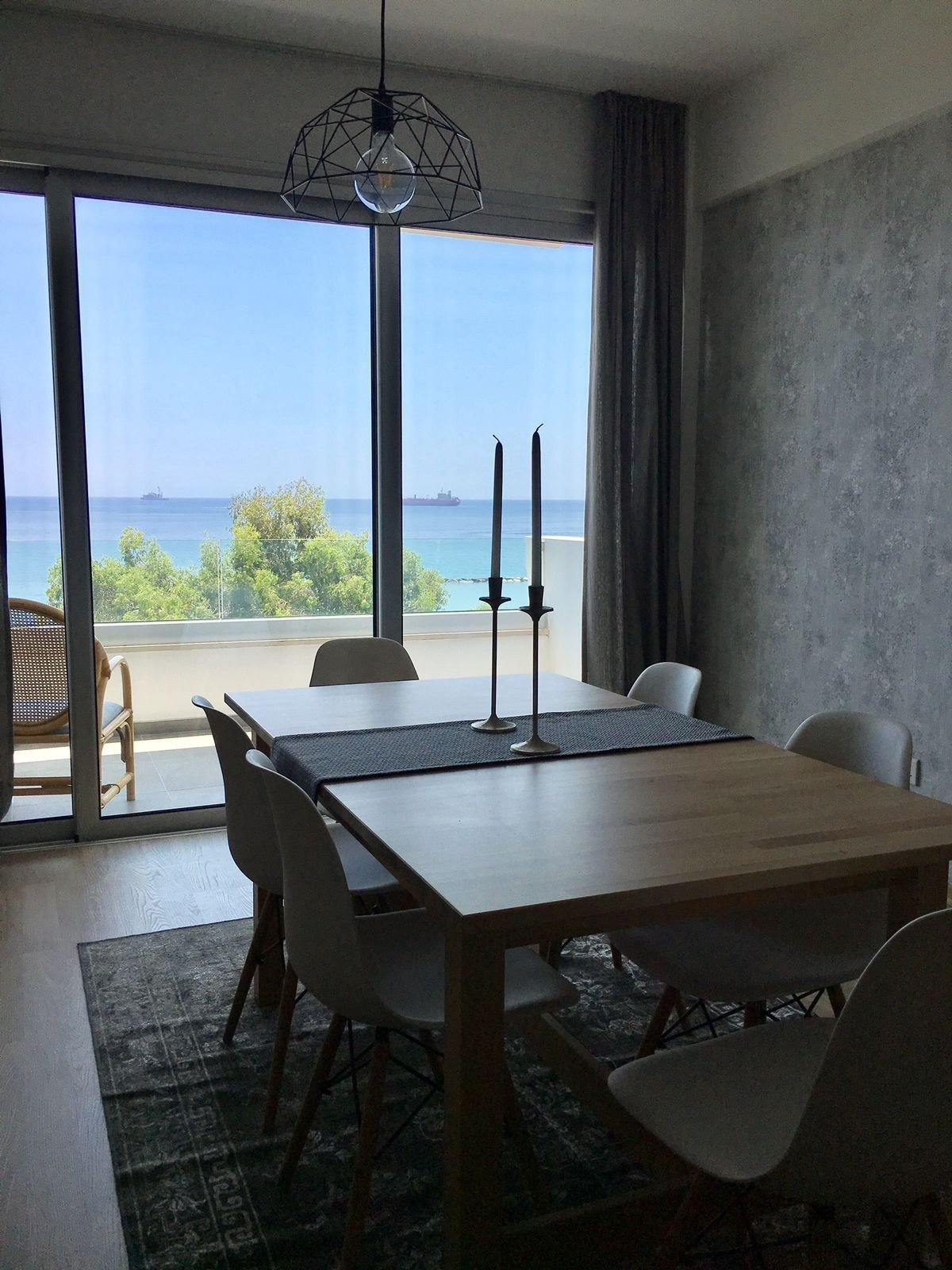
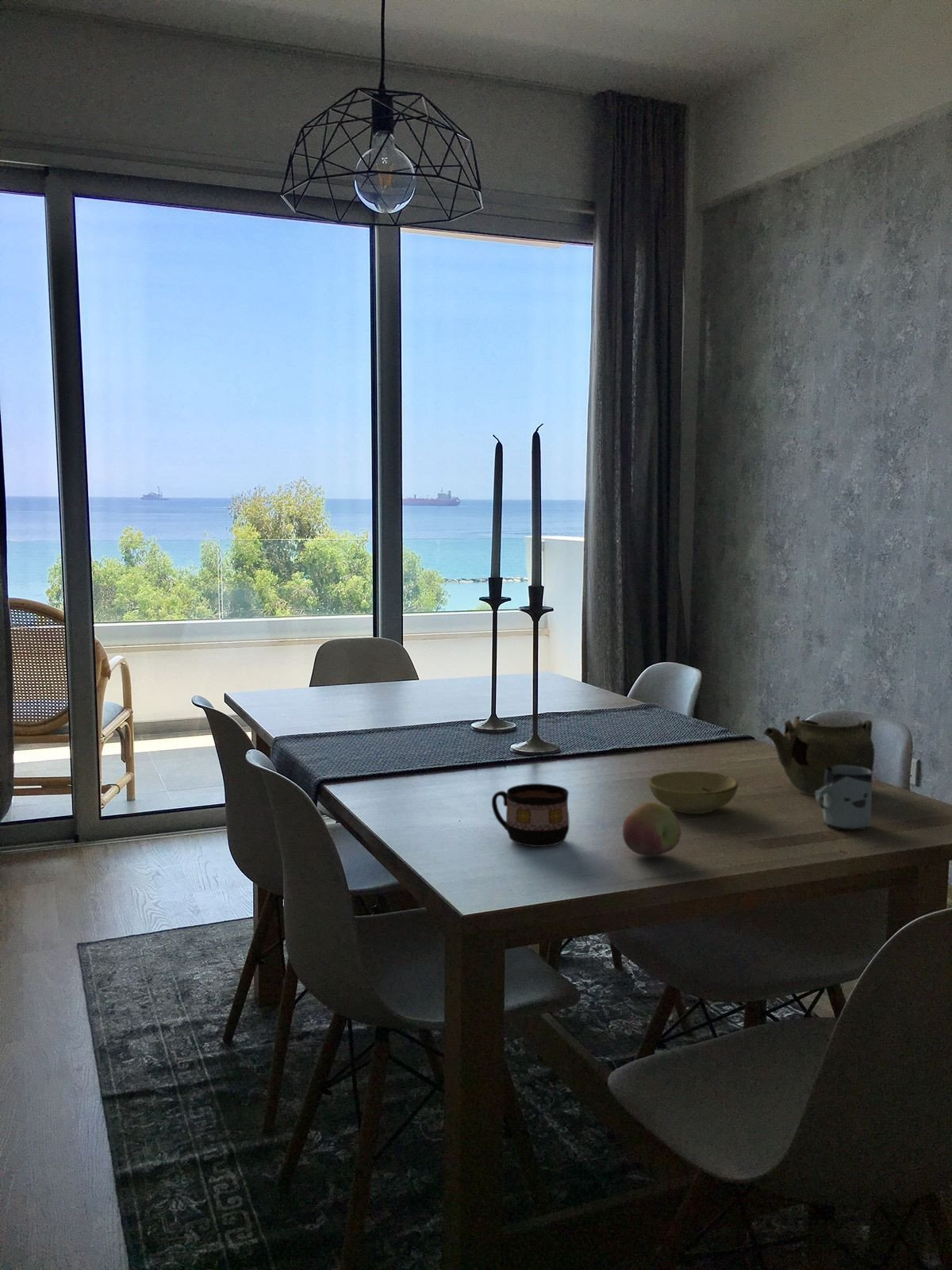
+ bowl (692, 793)
+ cup (840, 798)
+ cup (535, 814)
+ teapot (816, 753)
+ fruit (651, 828)
